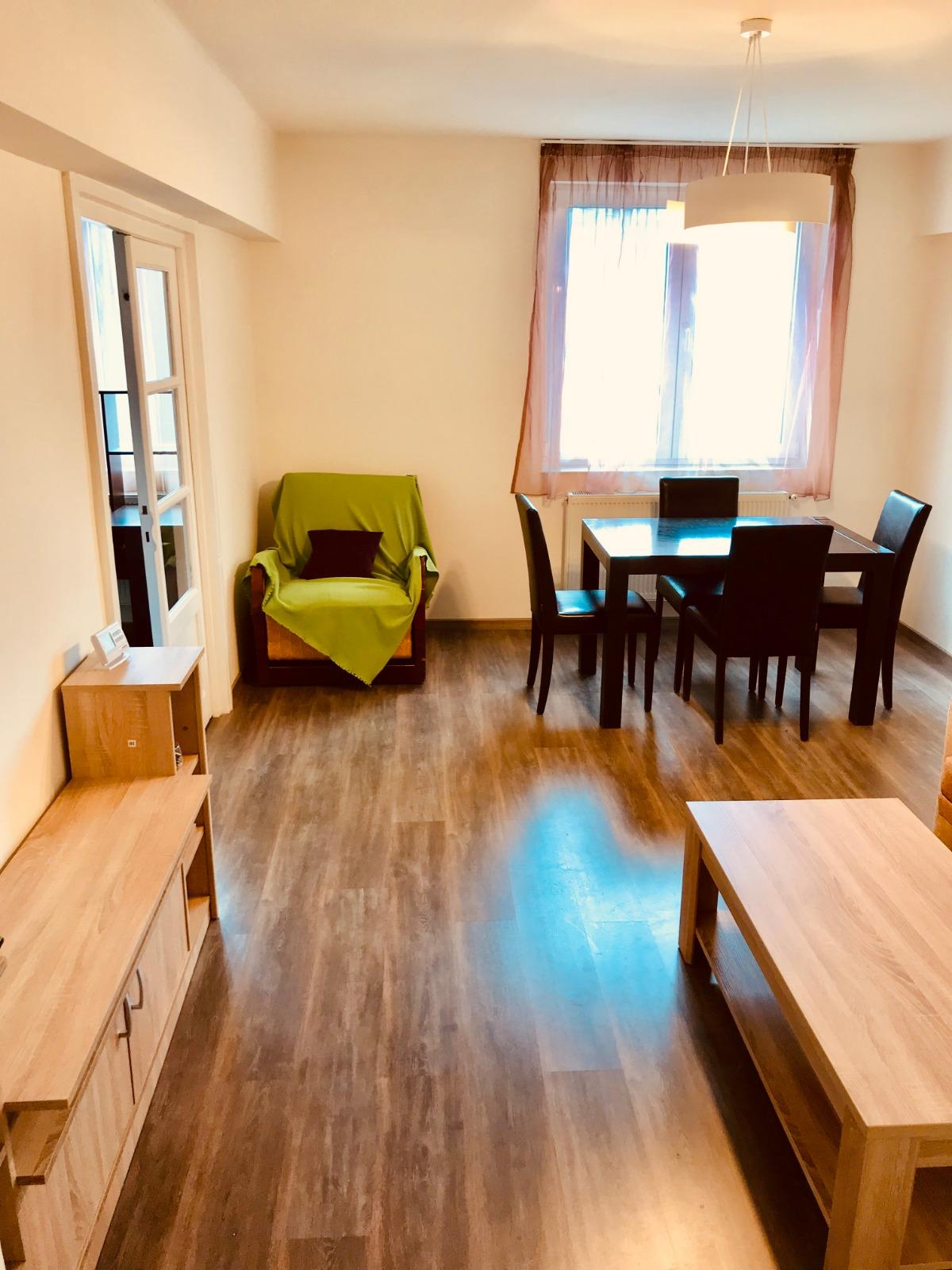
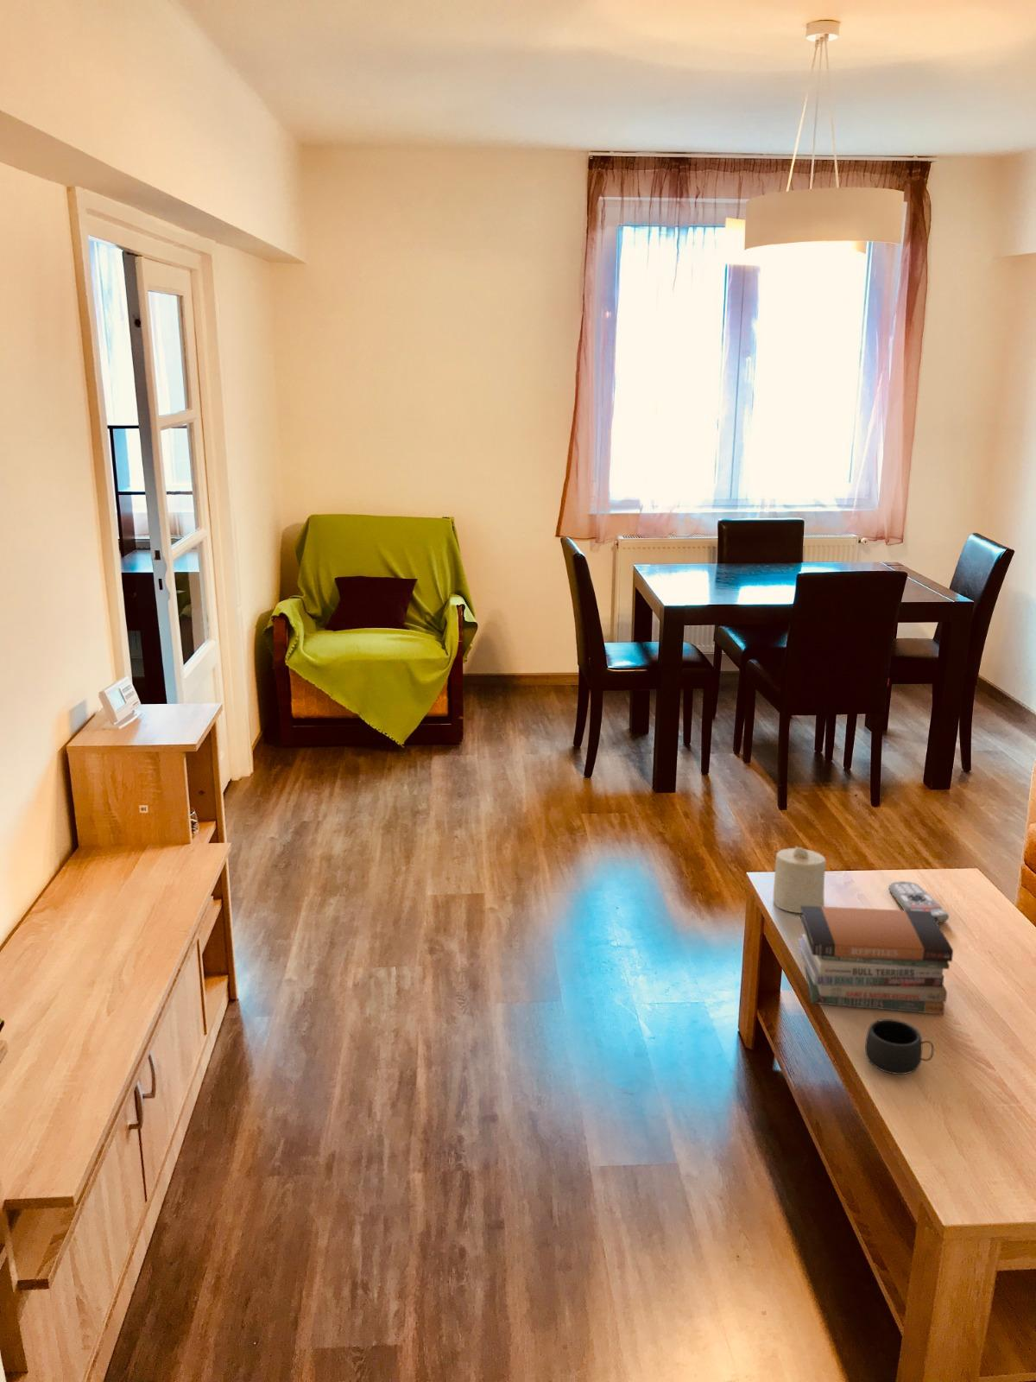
+ candle (800, 875)
+ remote control (916, 901)
+ book stack (871, 958)
+ mug (899, 1049)
